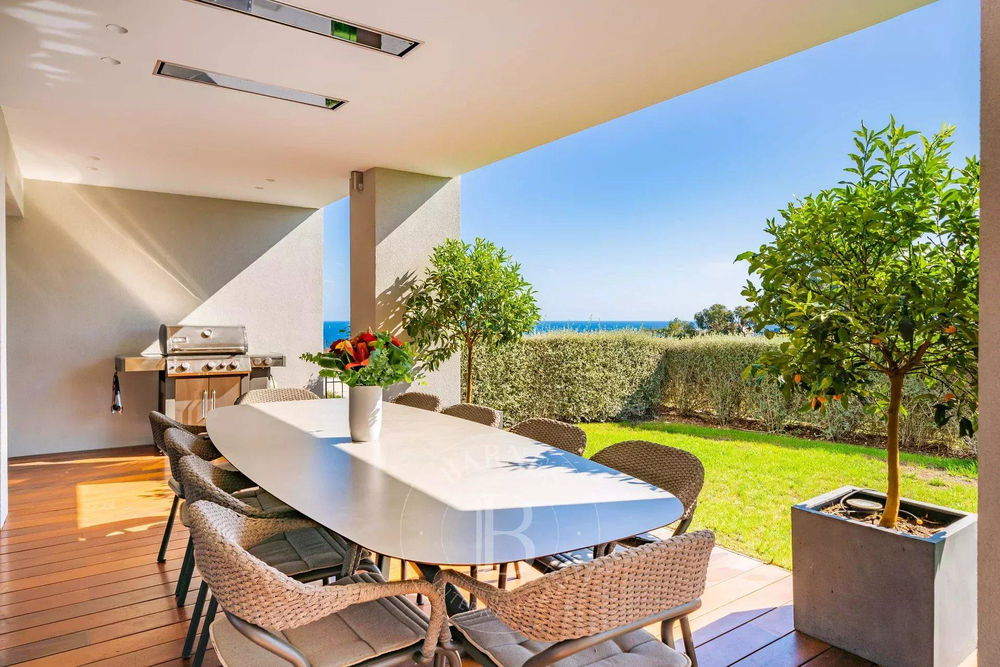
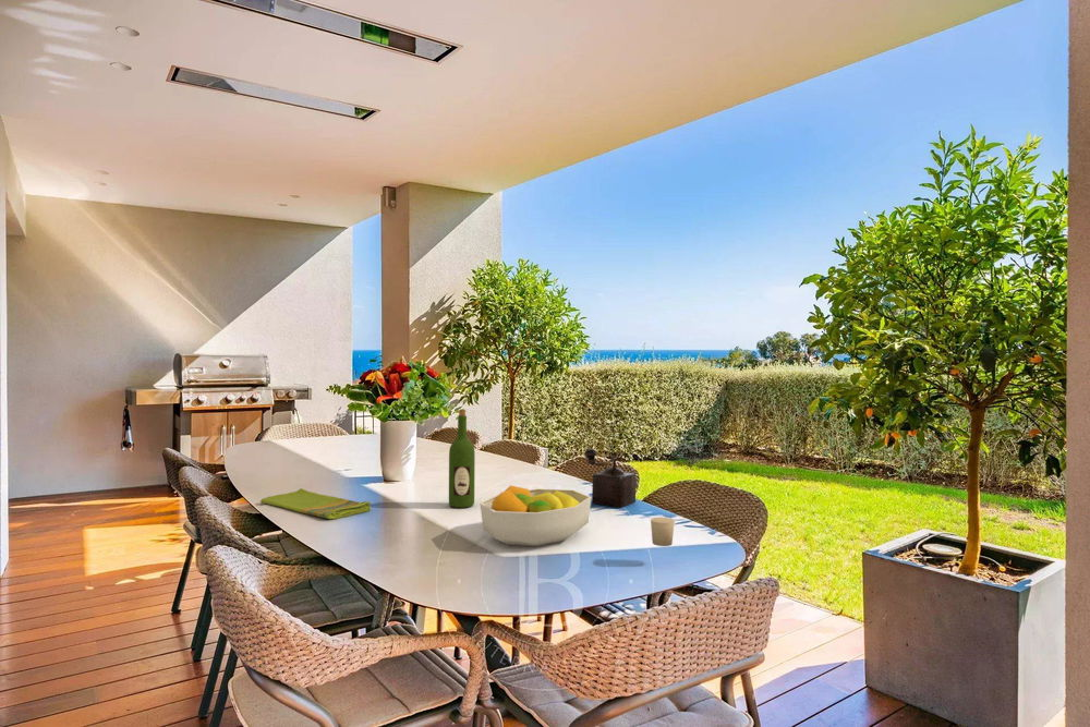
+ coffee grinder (608, 475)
+ dish towel (314, 501)
+ candle (662, 541)
+ fruit bowl (536, 509)
+ wine bottle (461, 457)
